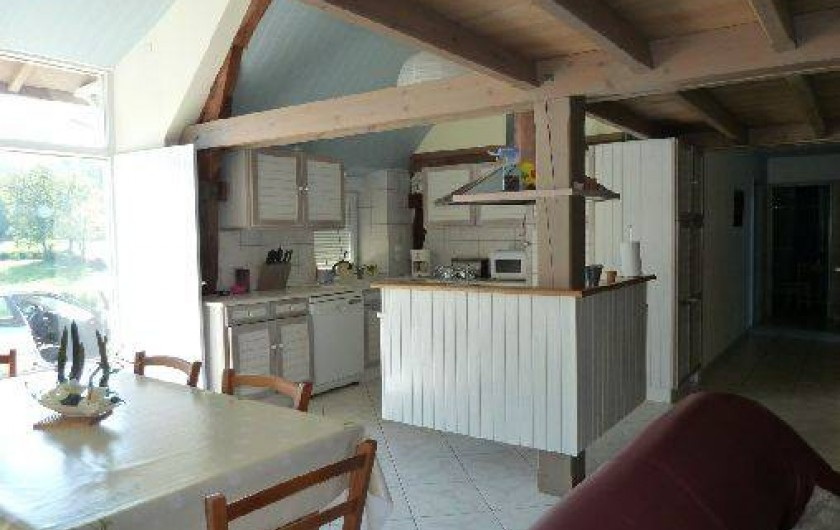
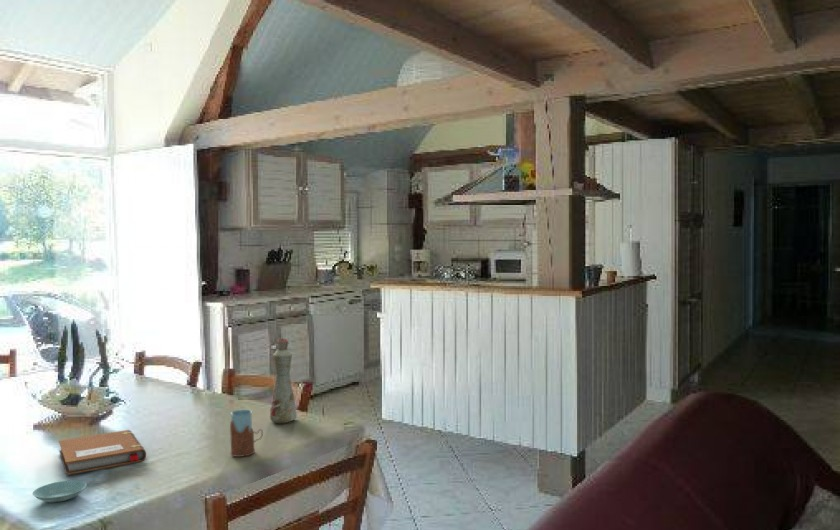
+ bottle (282, 379)
+ saucer (60, 493)
+ notebook (102, 450)
+ drinking glass (246, 431)
